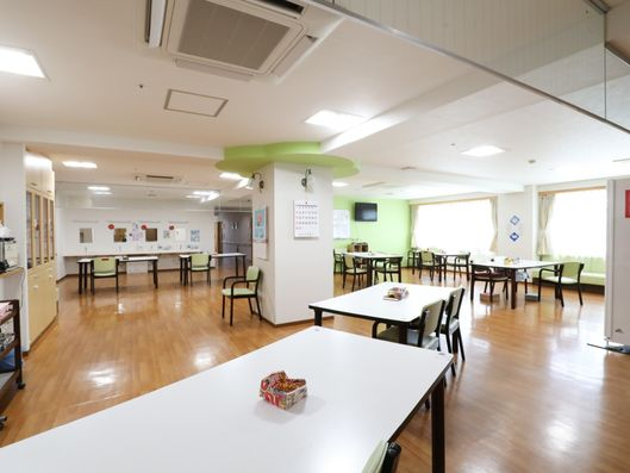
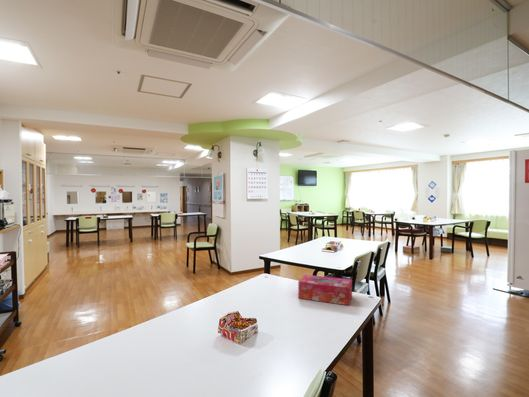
+ tissue box (325, 288)
